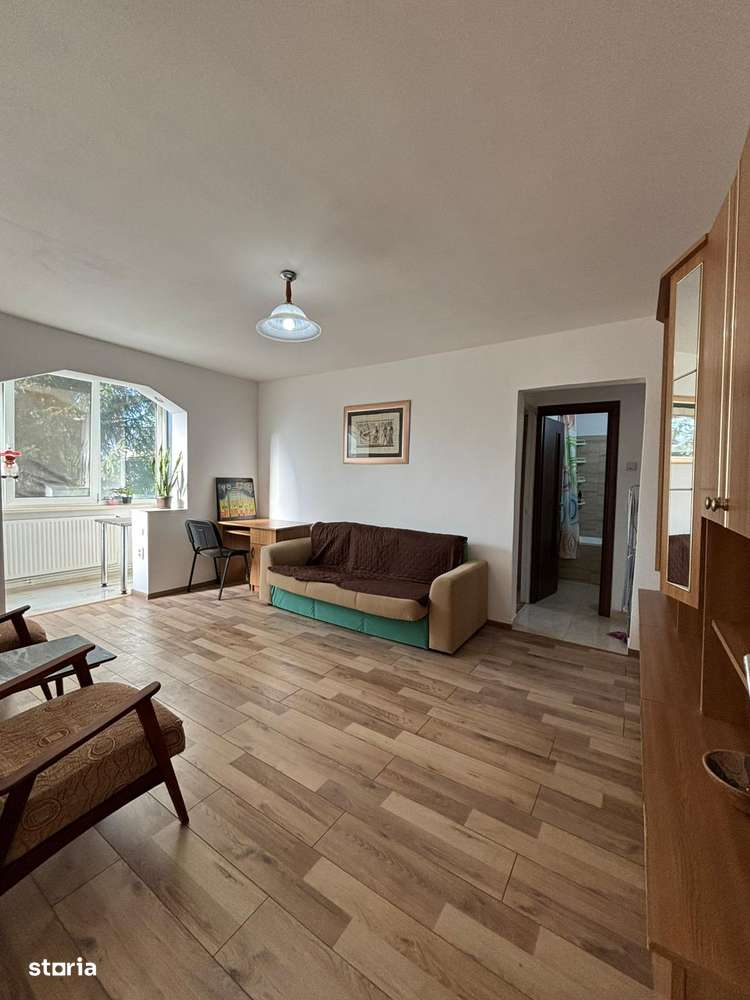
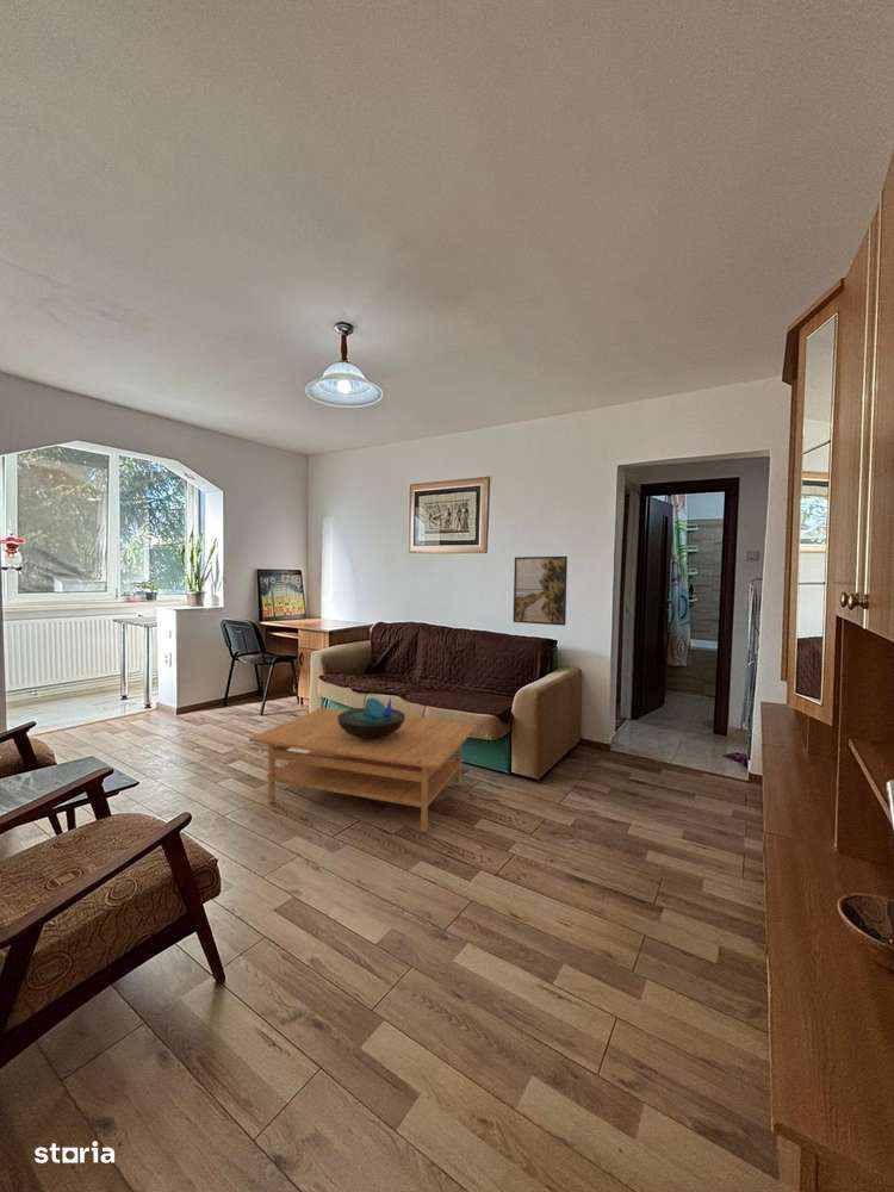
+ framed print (539, 590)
+ decorative bowl (371, 715)
+ coffee table (368, 762)
